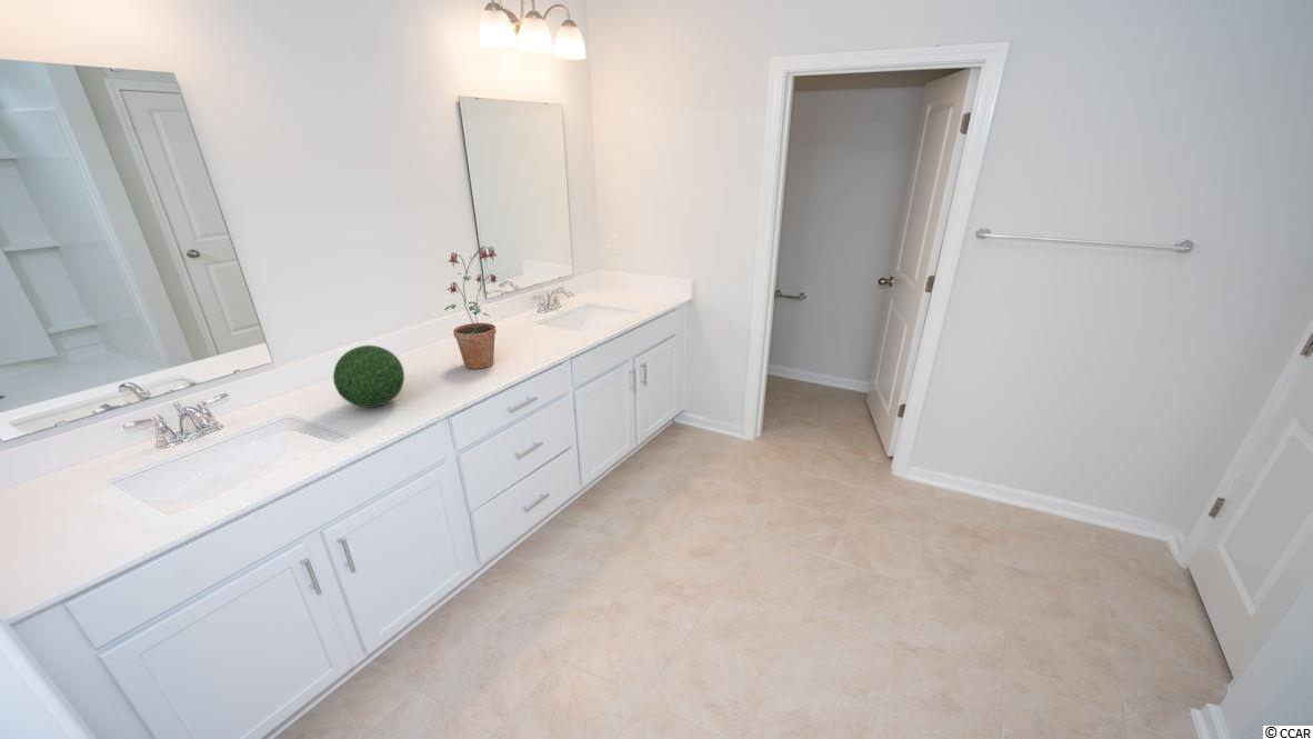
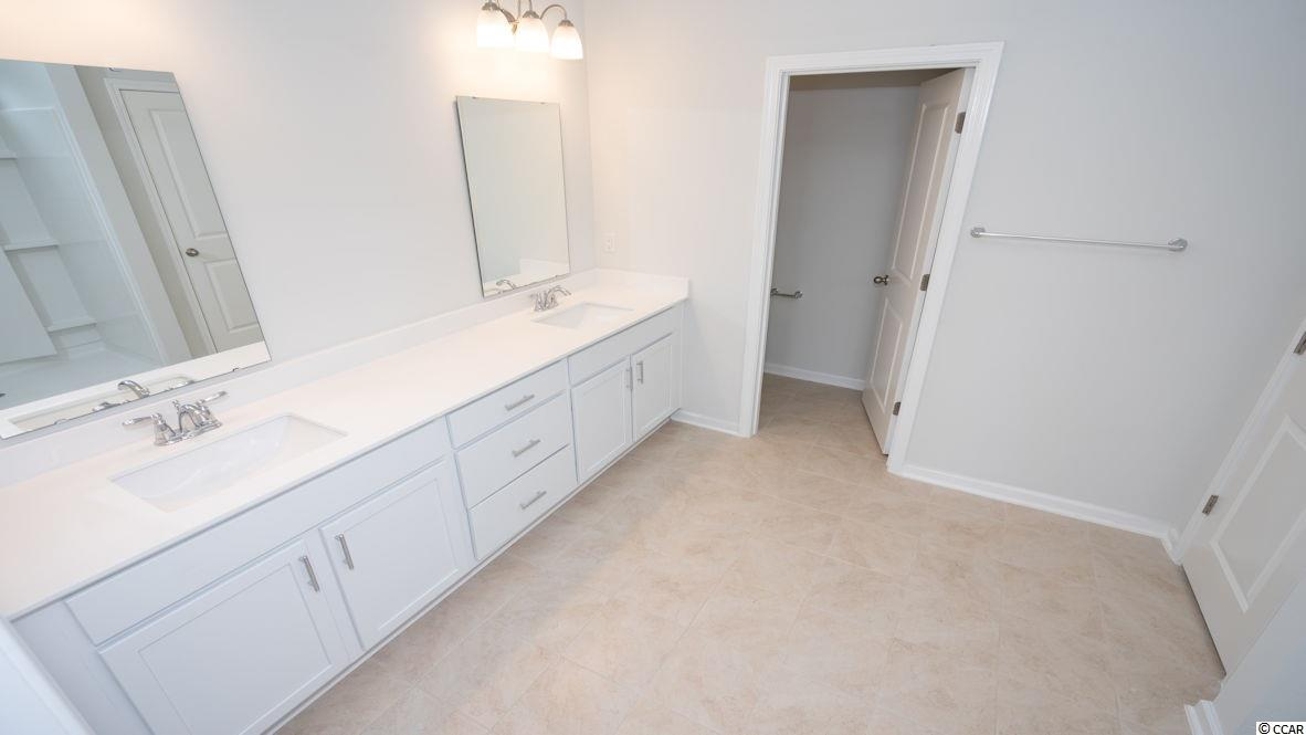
- decorative ball (369, 376)
- potted plant (472, 307)
